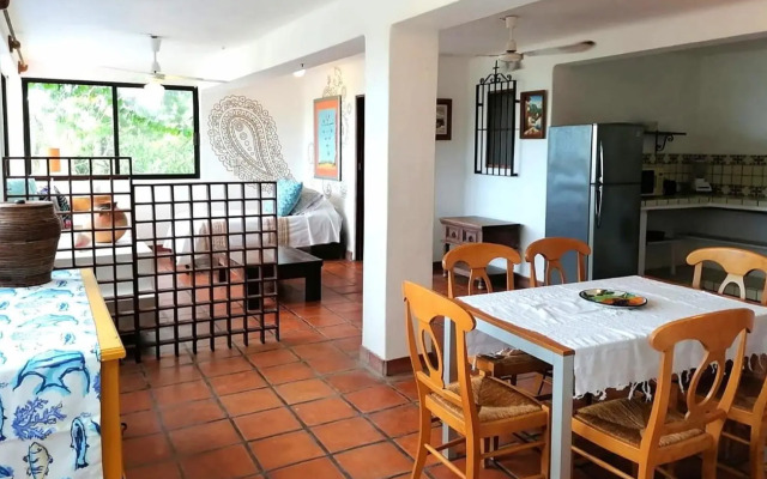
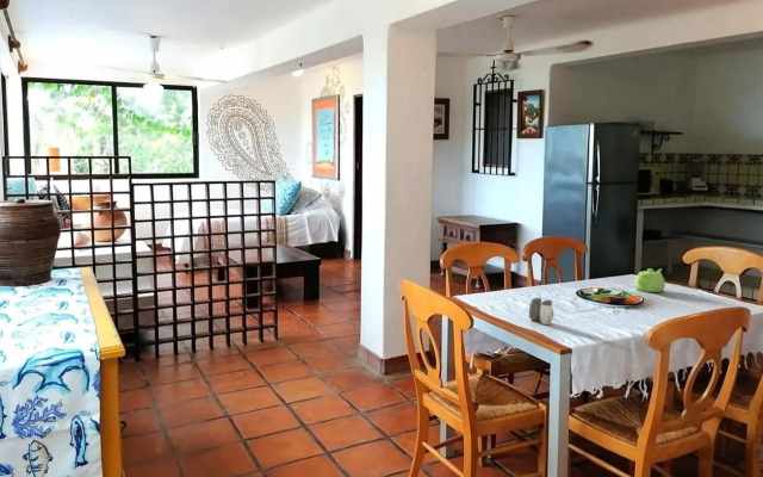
+ salt and pepper shaker (540, 310)
+ teapot (650, 279)
